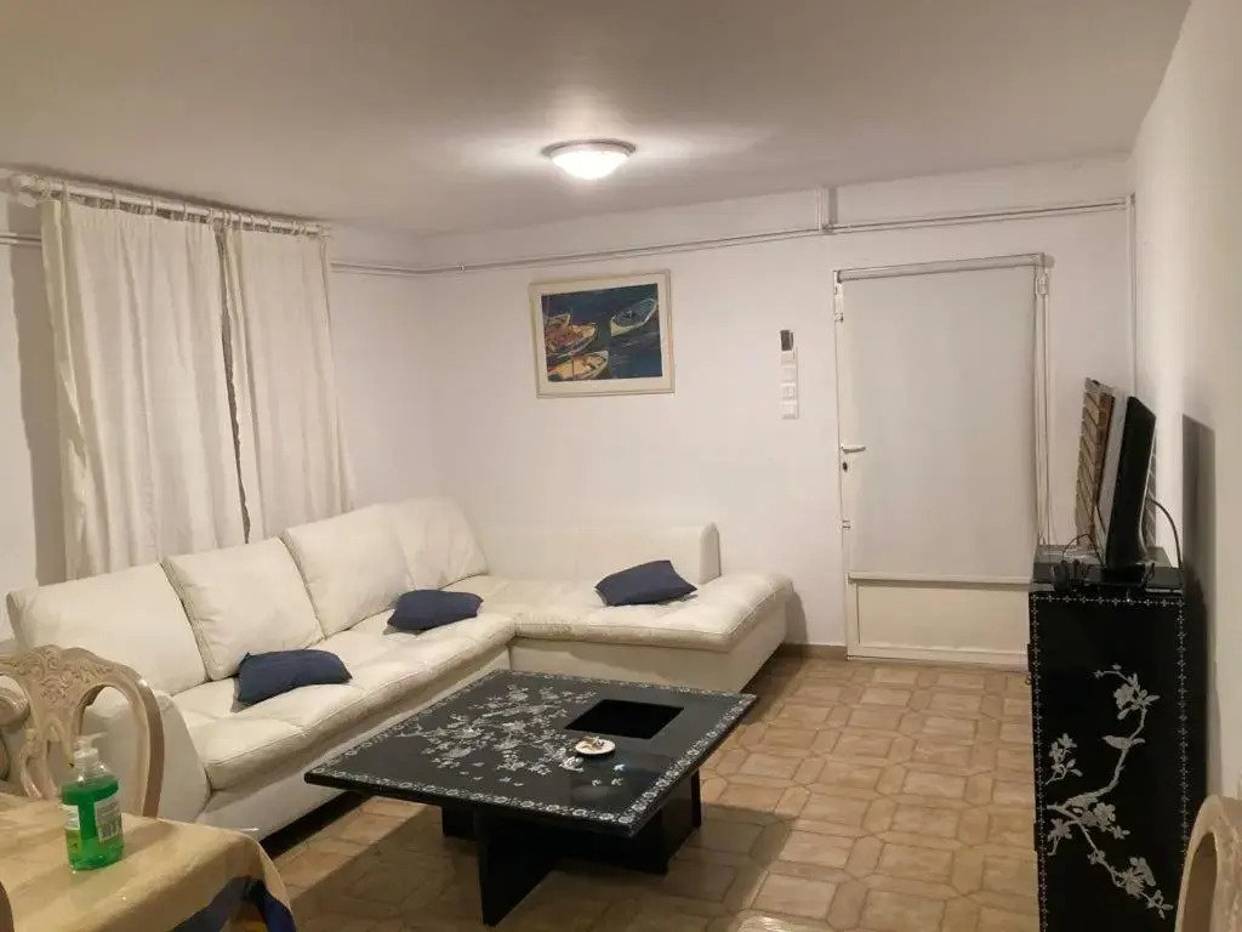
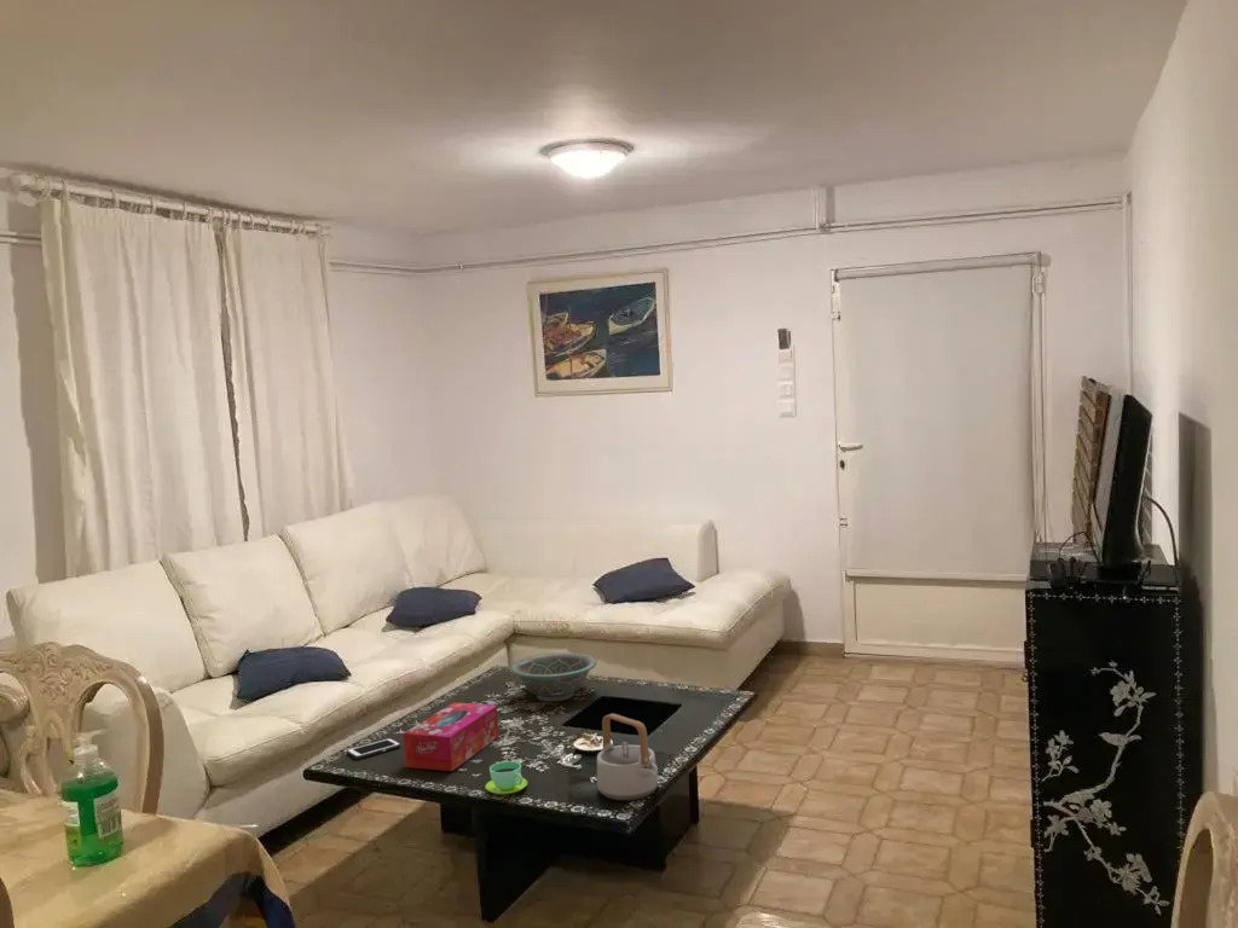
+ teapot (629, 755)
+ cell phone (374, 748)
+ cup (505, 778)
+ decorative bowl (554, 679)
+ tissue box (452, 735)
